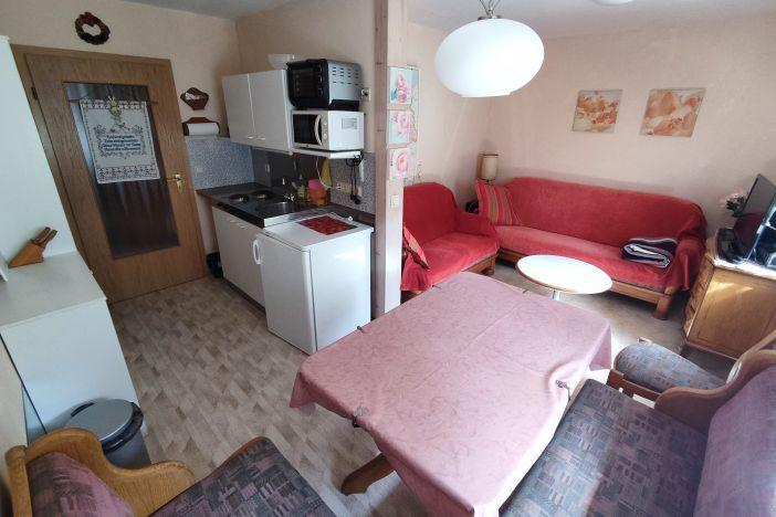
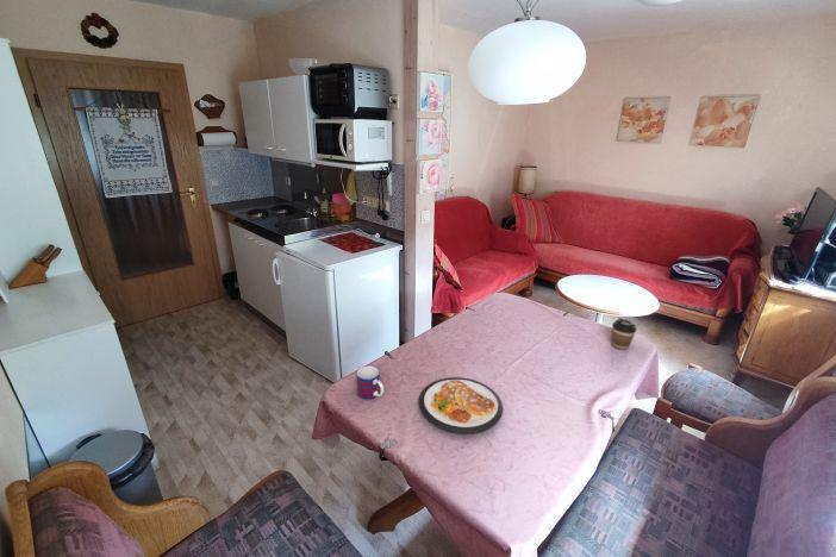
+ mug (372, 384)
+ coffee cup (623, 332)
+ dish (460, 401)
